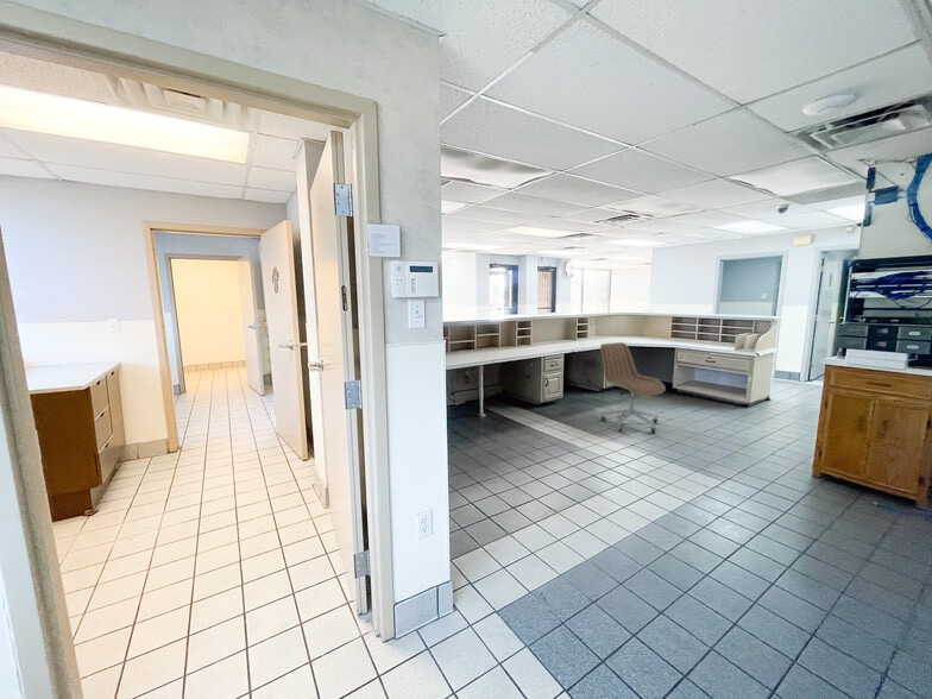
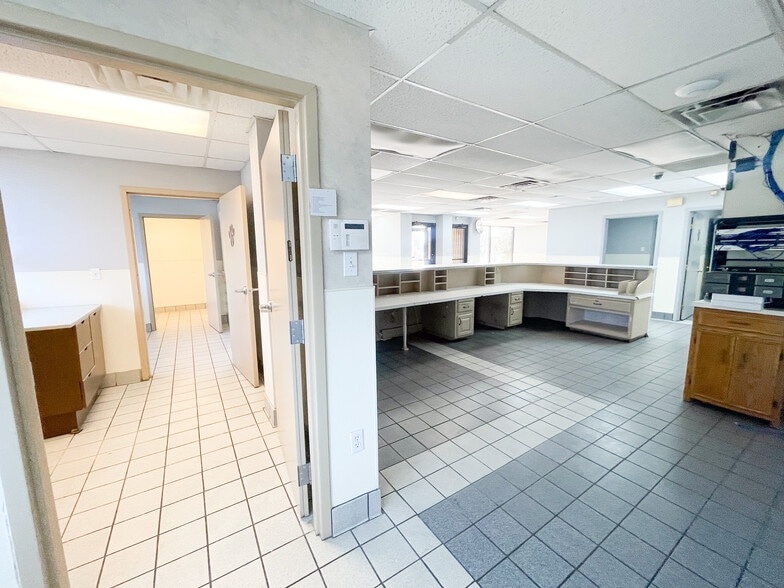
- office chair (631, 385)
